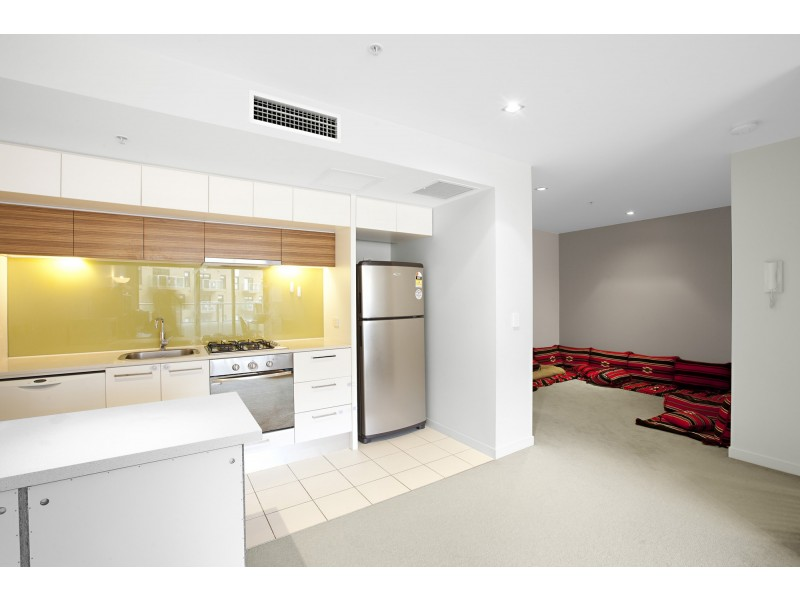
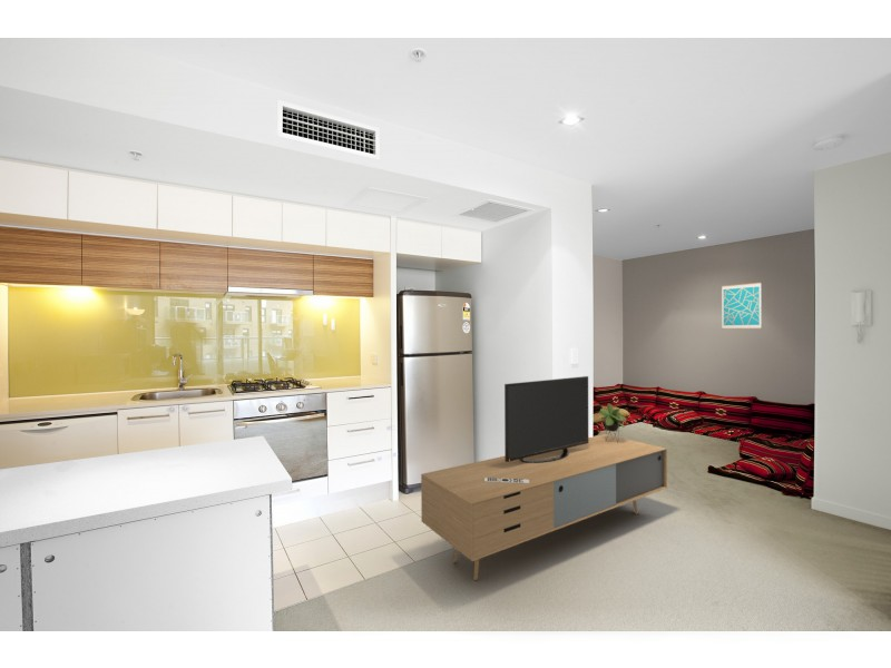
+ wall art (741, 306)
+ media console (554, 456)
